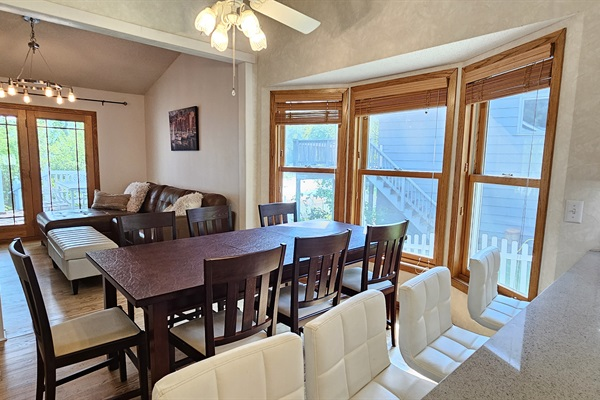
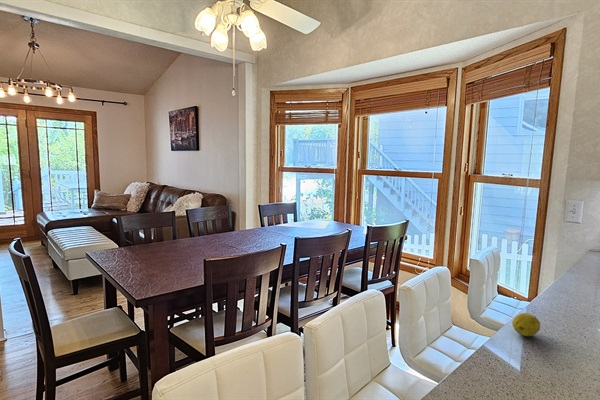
+ fruit (526, 324)
